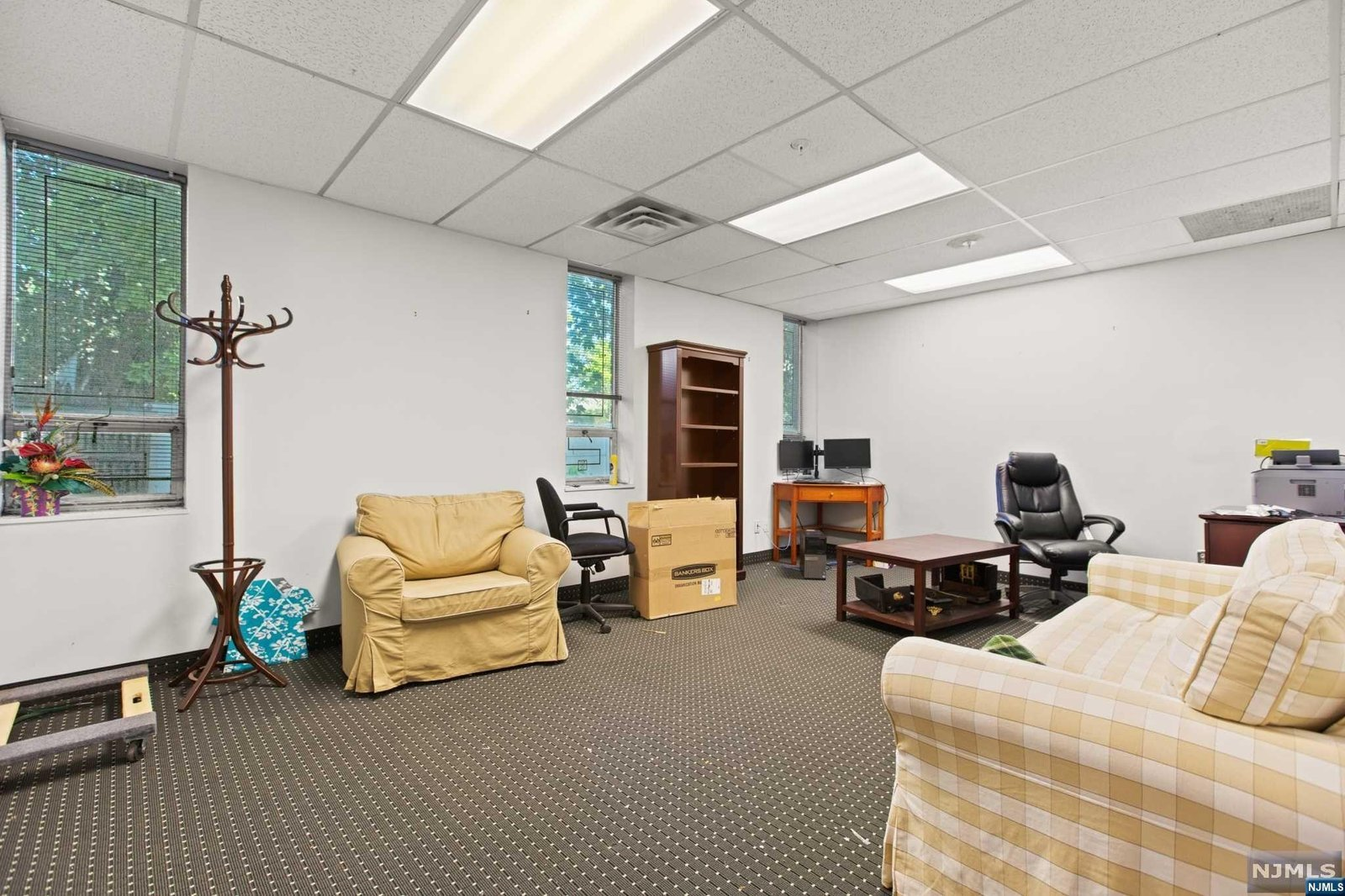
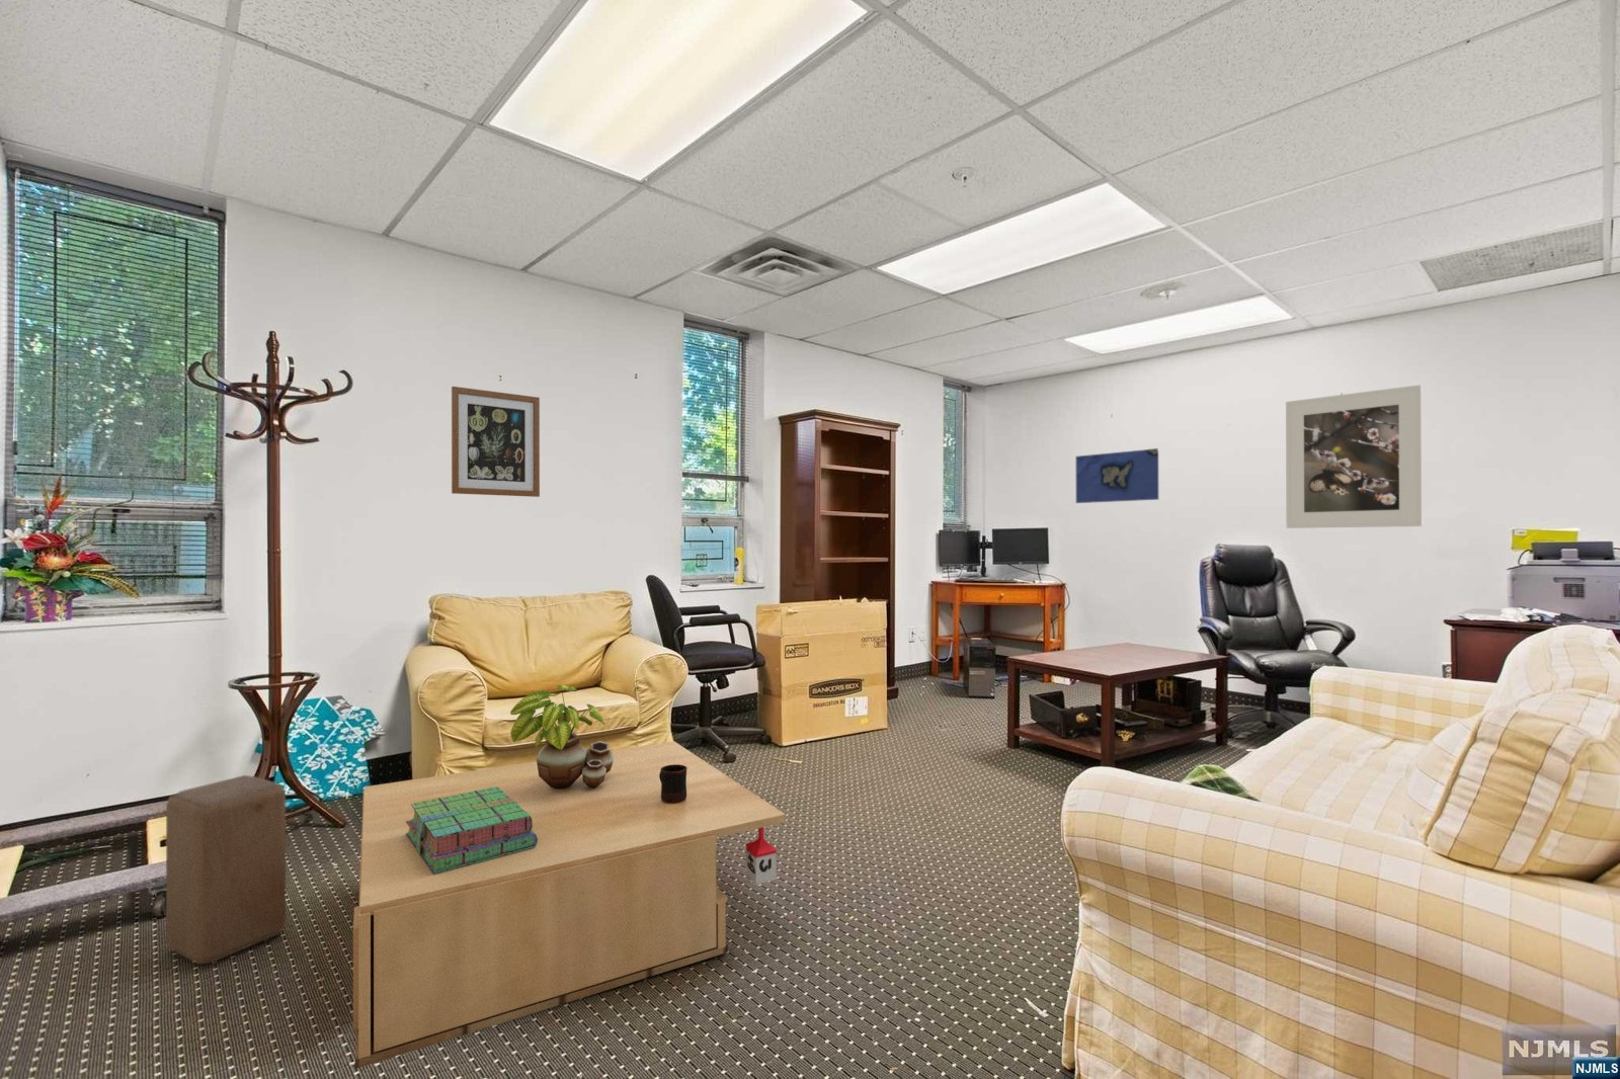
+ stool (226, 865)
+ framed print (1350, 460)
+ stack of books (470, 824)
+ potted plant (566, 735)
+ mug (670, 782)
+ coffee table (561, 856)
+ wall art (497, 443)
+ map (1115, 477)
